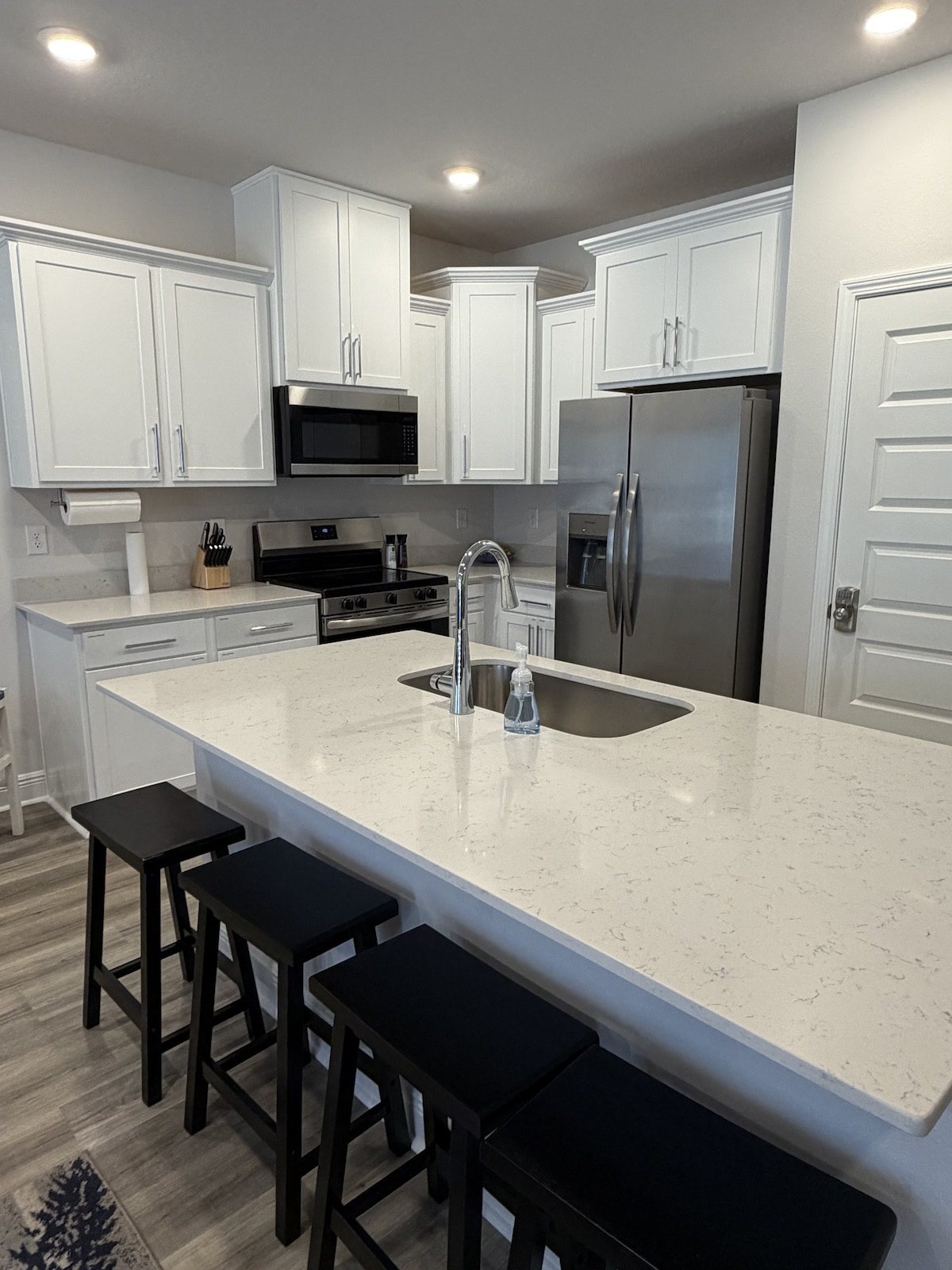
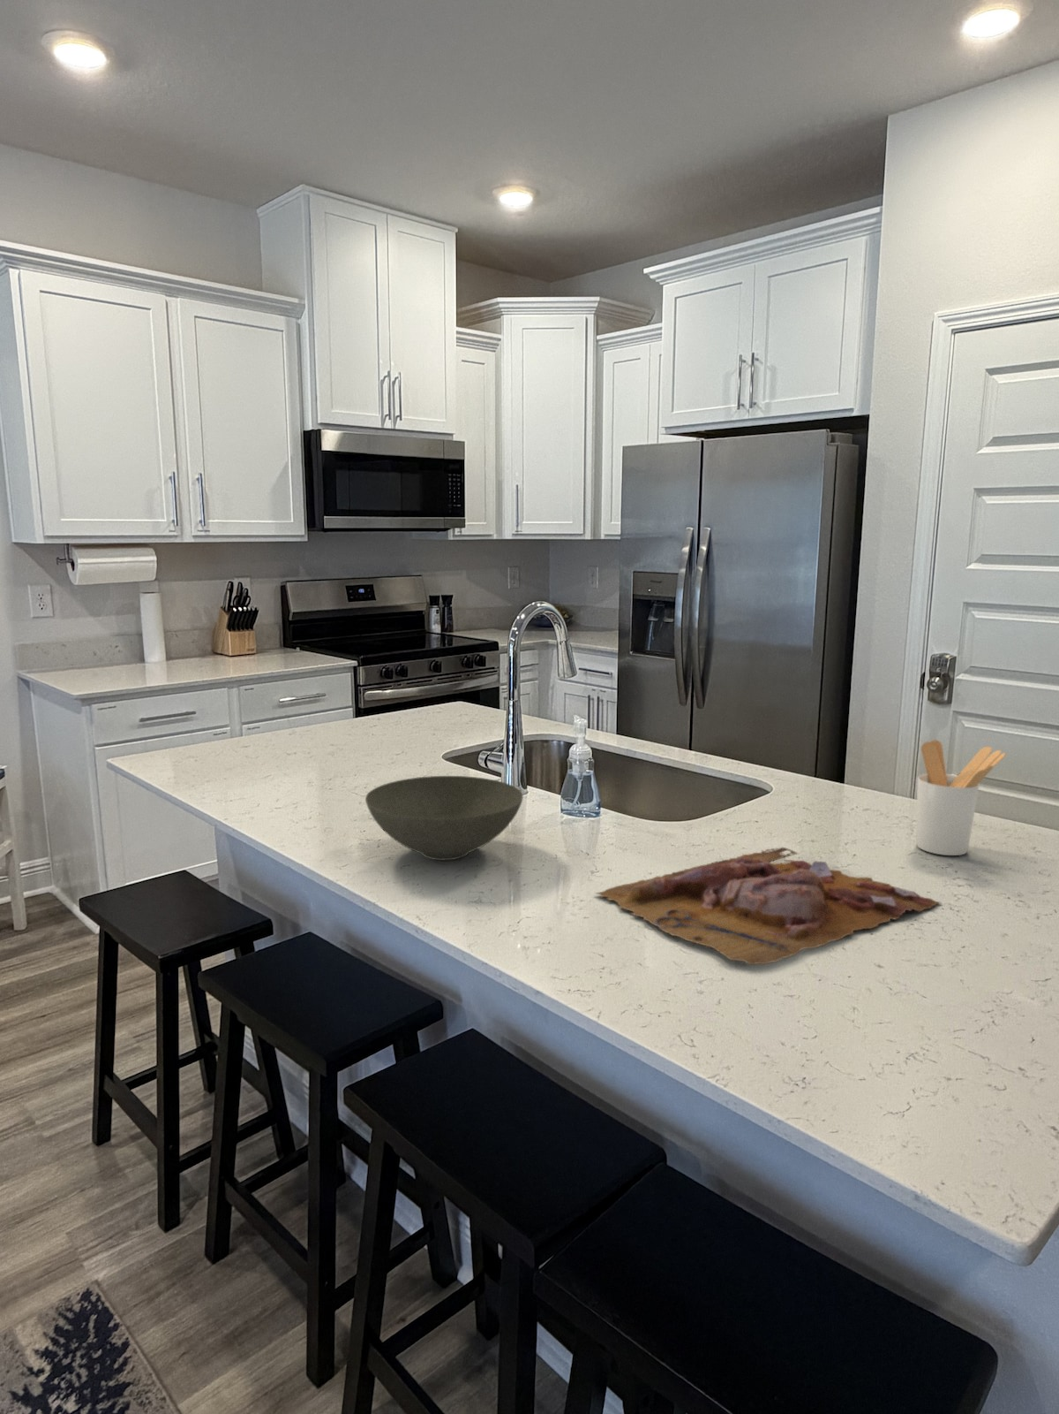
+ cutting board (766, 880)
+ bowl (445, 824)
+ utensil holder (959, 796)
